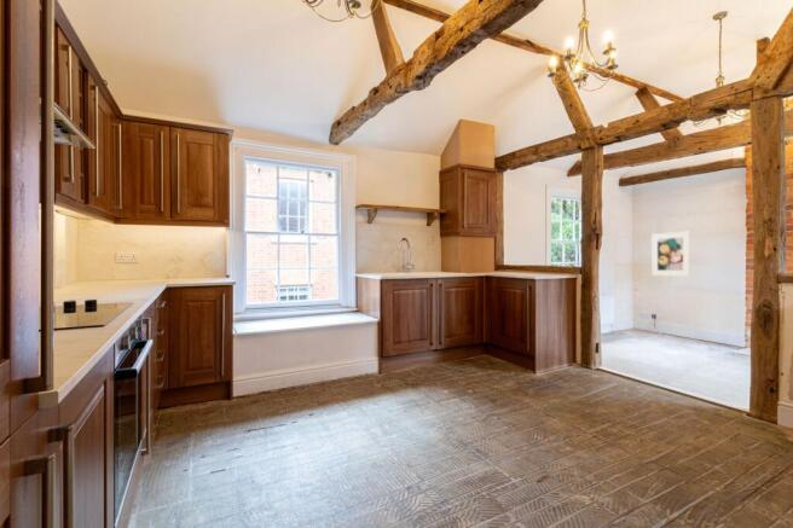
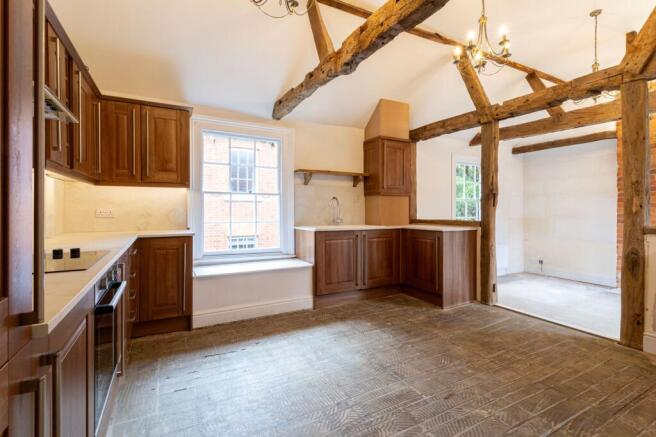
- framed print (670, 254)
